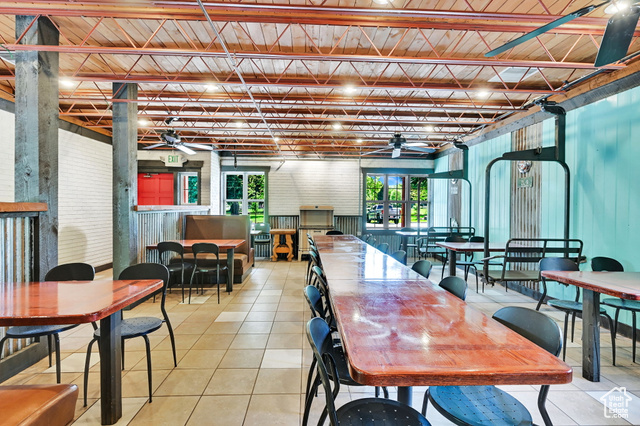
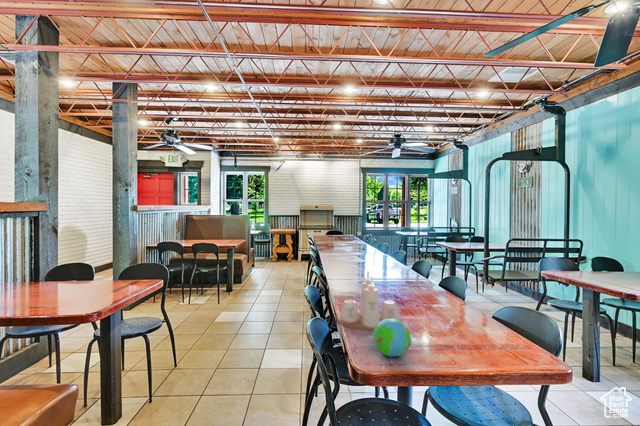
+ condiment set (369, 298)
+ decorative ball (392, 336)
